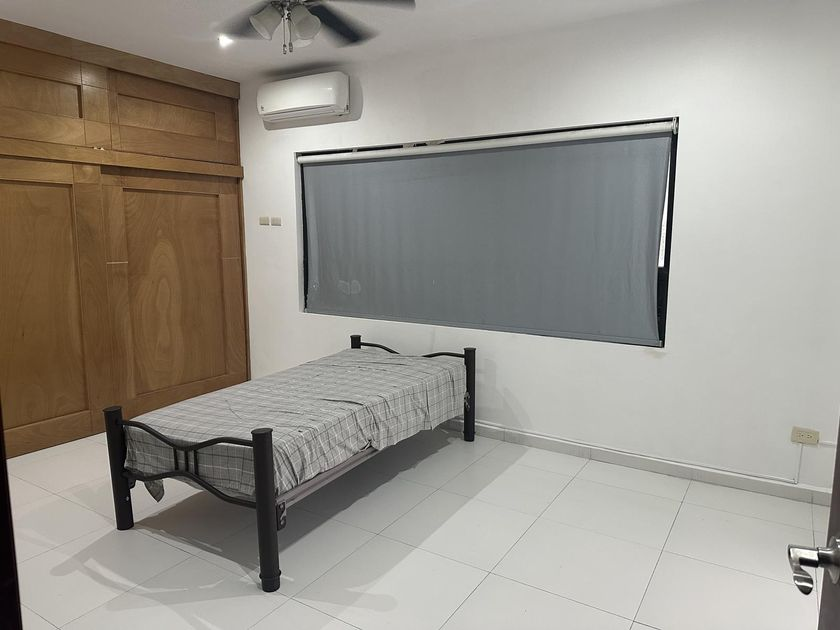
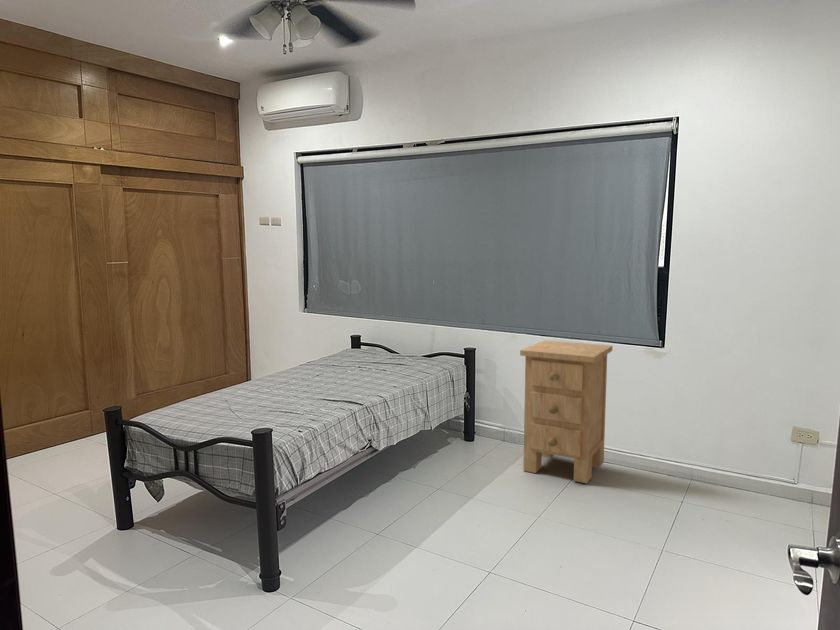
+ nightstand (564, 408)
